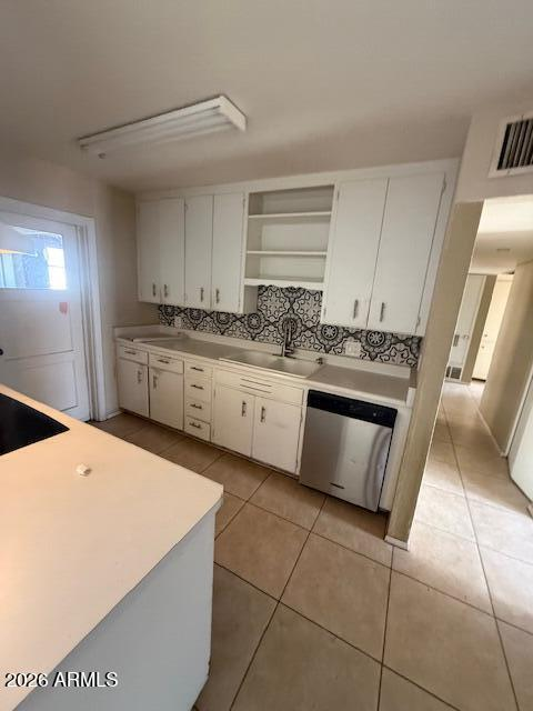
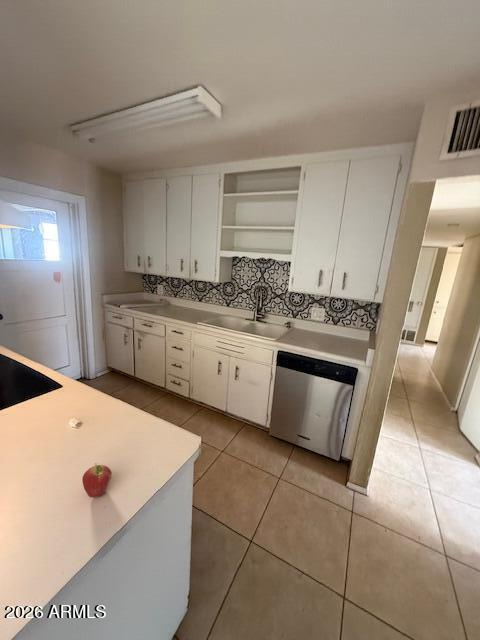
+ fruit (97, 476)
